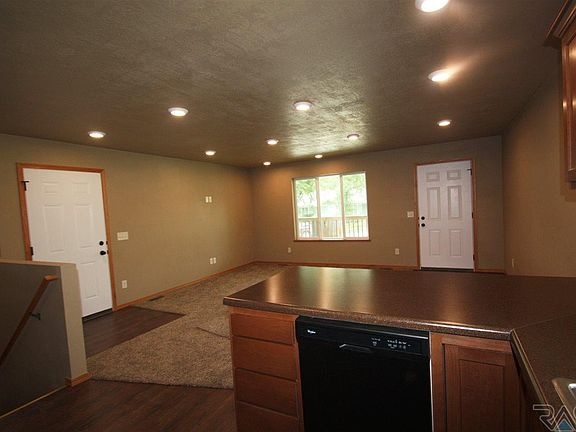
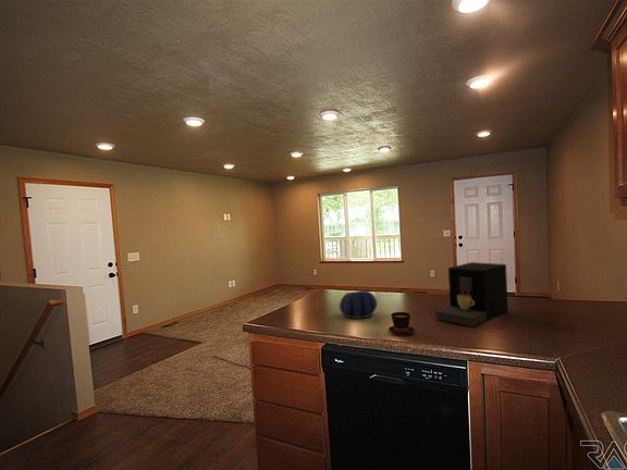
+ decorative bowl (357, 302)
+ teacup (401, 323)
+ coffee maker (471, 292)
